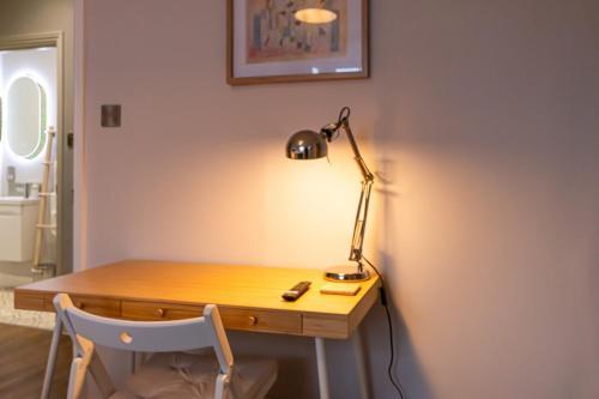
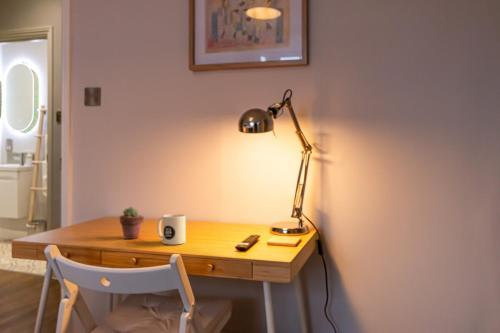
+ potted succulent (131, 222)
+ mug (170, 228)
